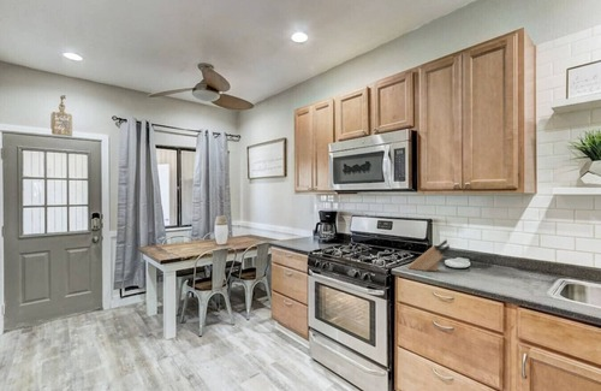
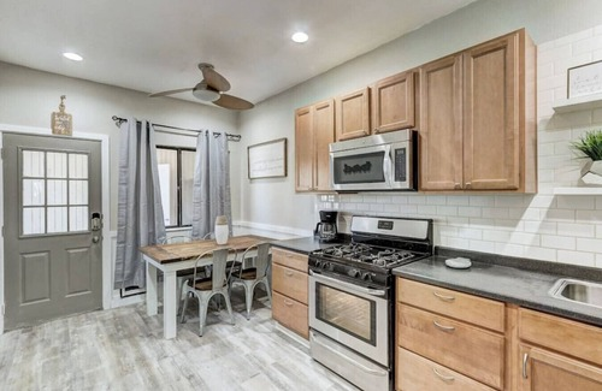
- knife block (428, 254)
